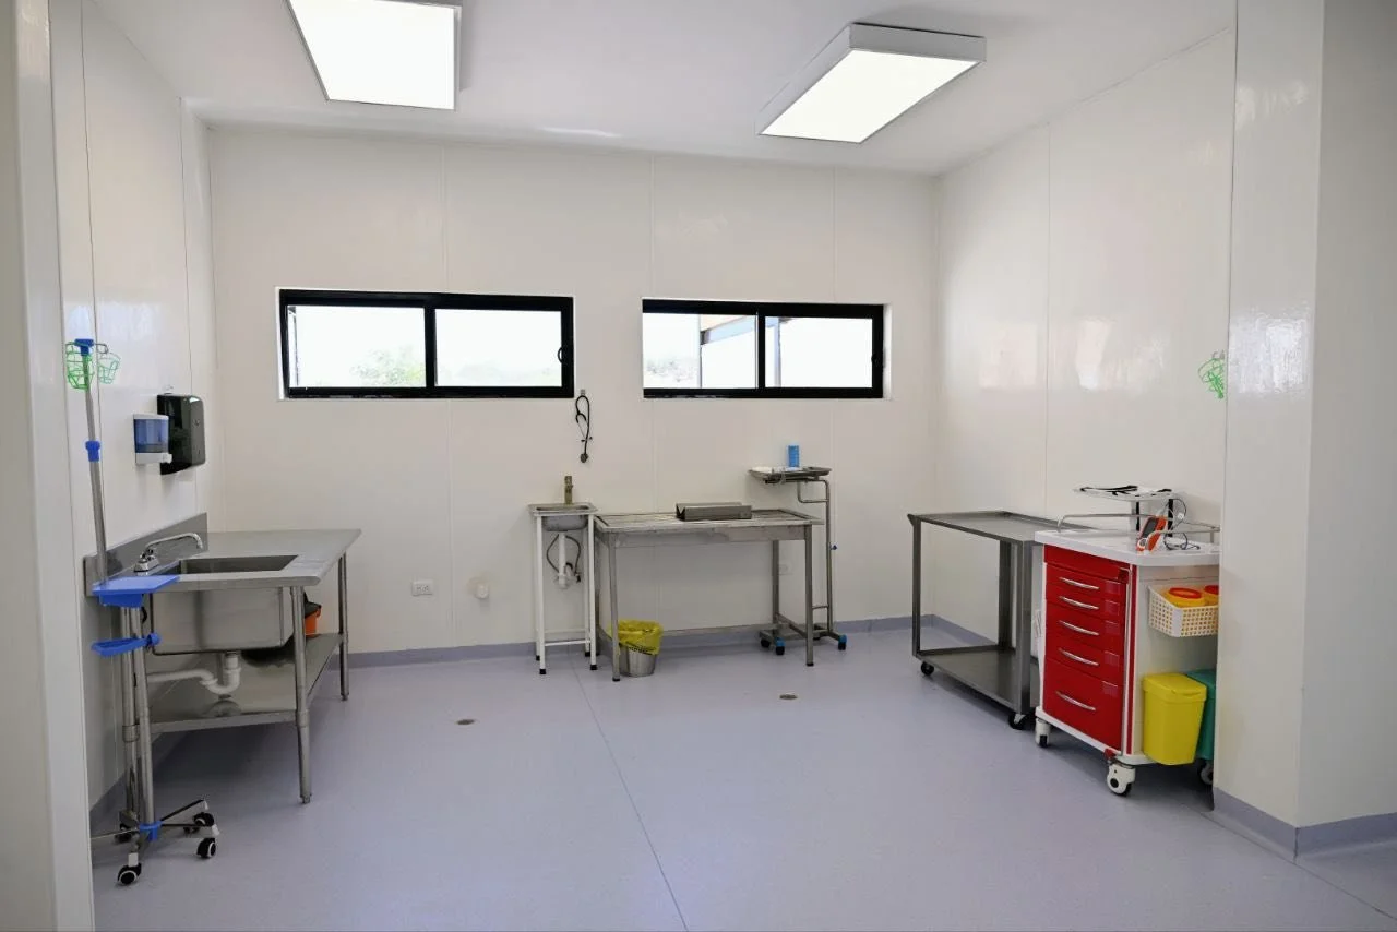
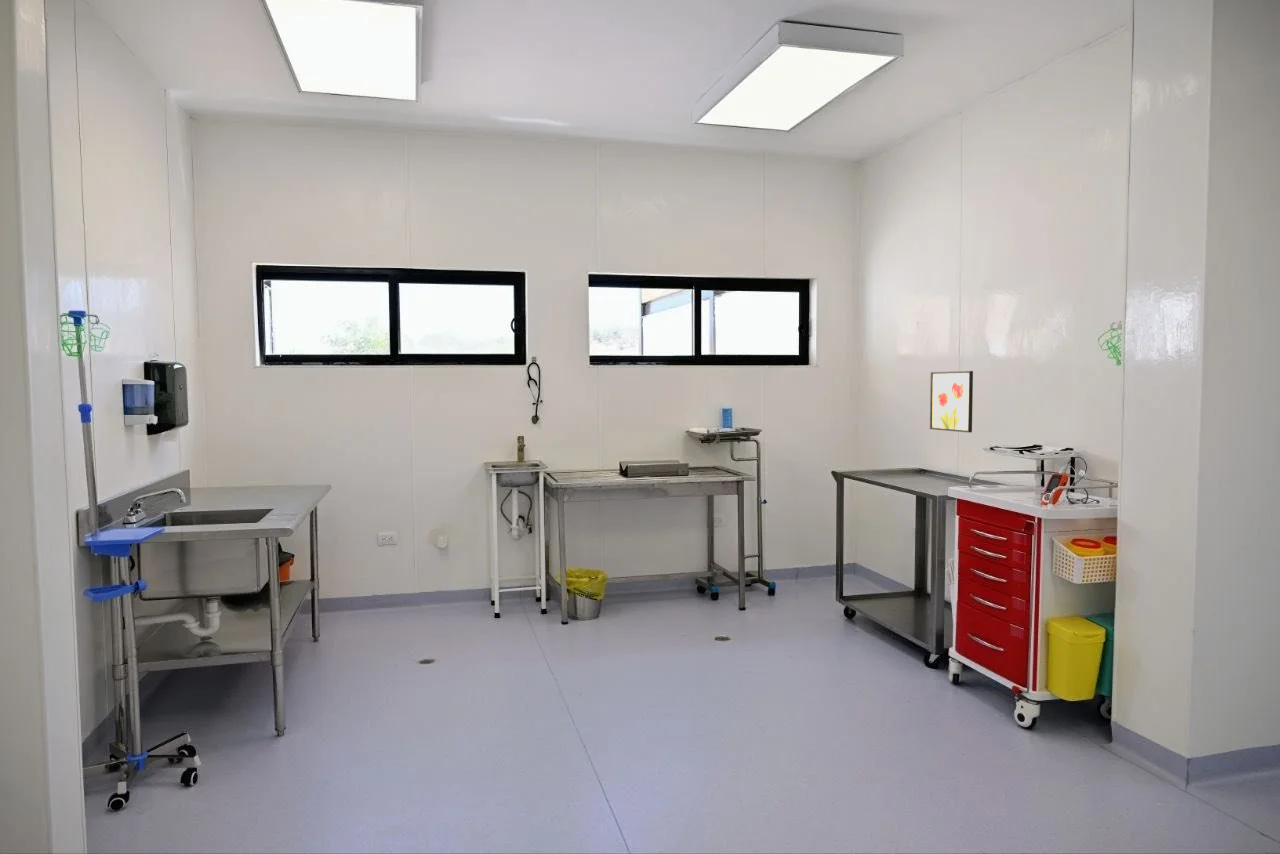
+ wall art (951, 401)
